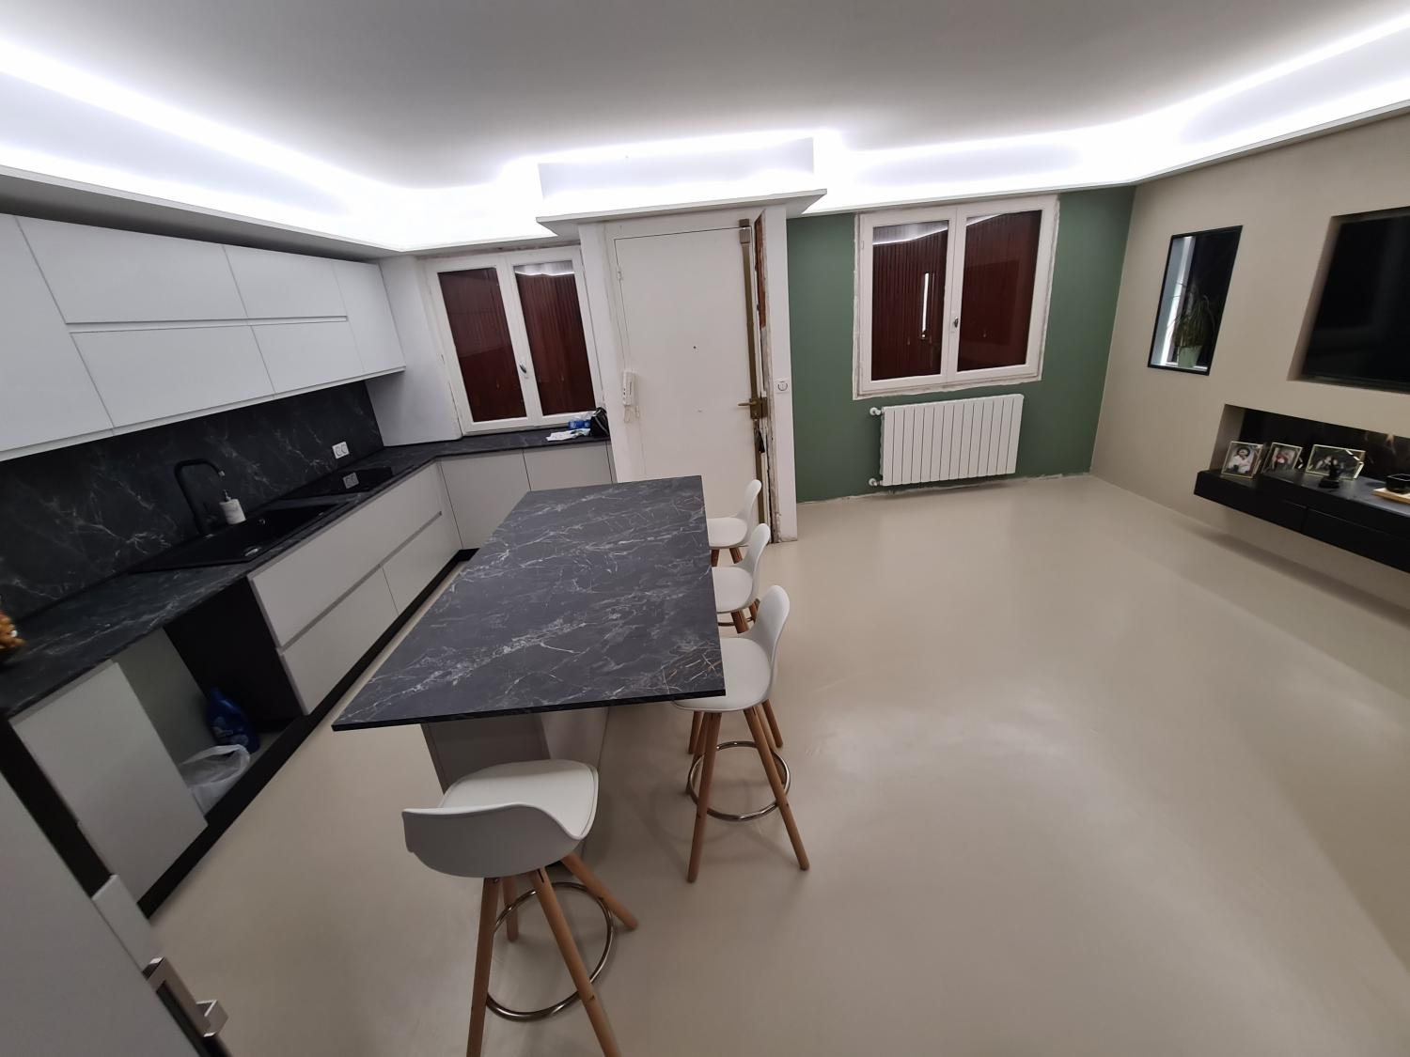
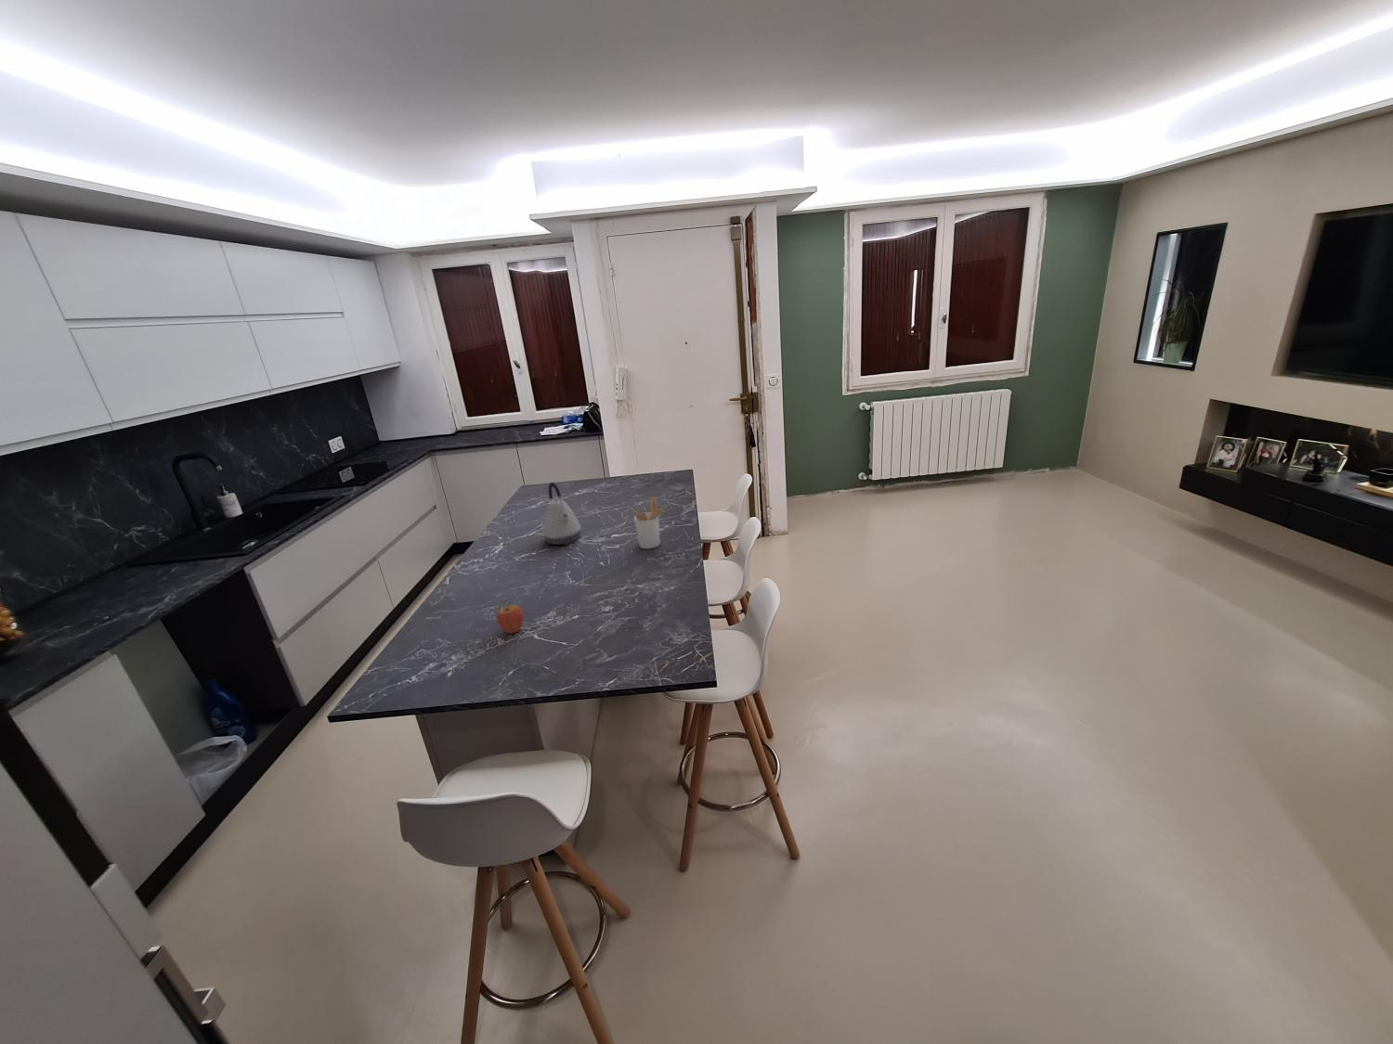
+ kettle (558, 511)
+ utensil holder (652, 524)
+ fruit (510, 616)
